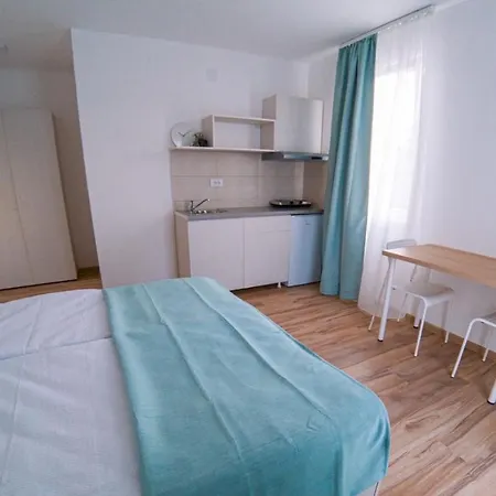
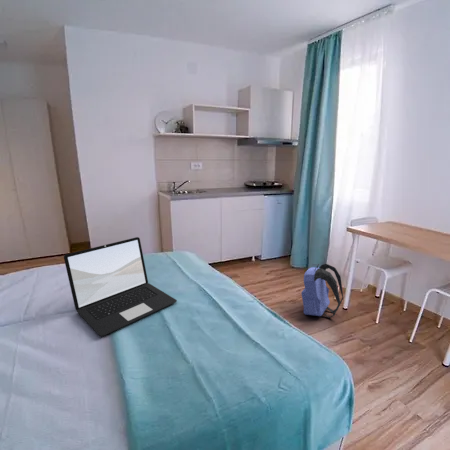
+ backpack (323, 289)
+ laptop (123, 279)
